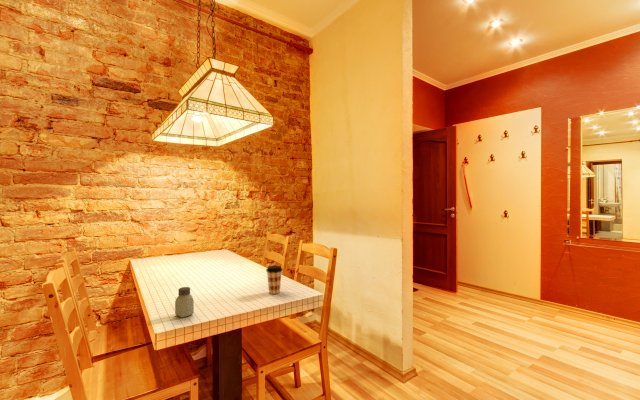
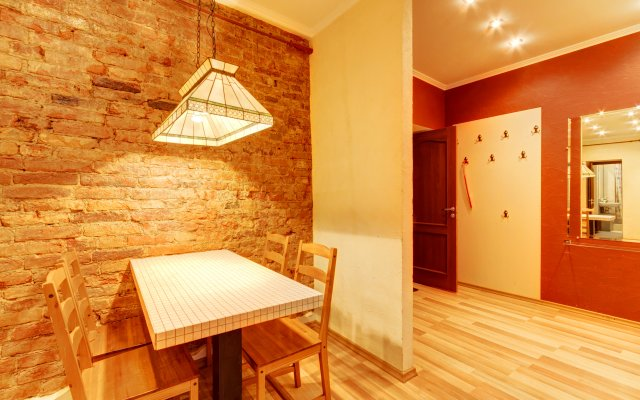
- saltshaker (184, 301)
- coffee cup (274, 279)
